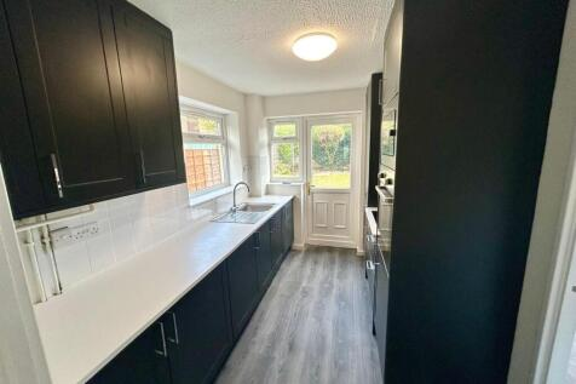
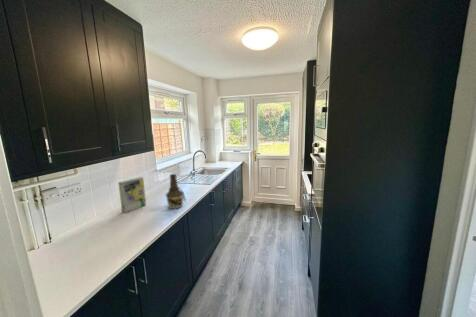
+ bottle (175, 190)
+ cereal box (132, 194)
